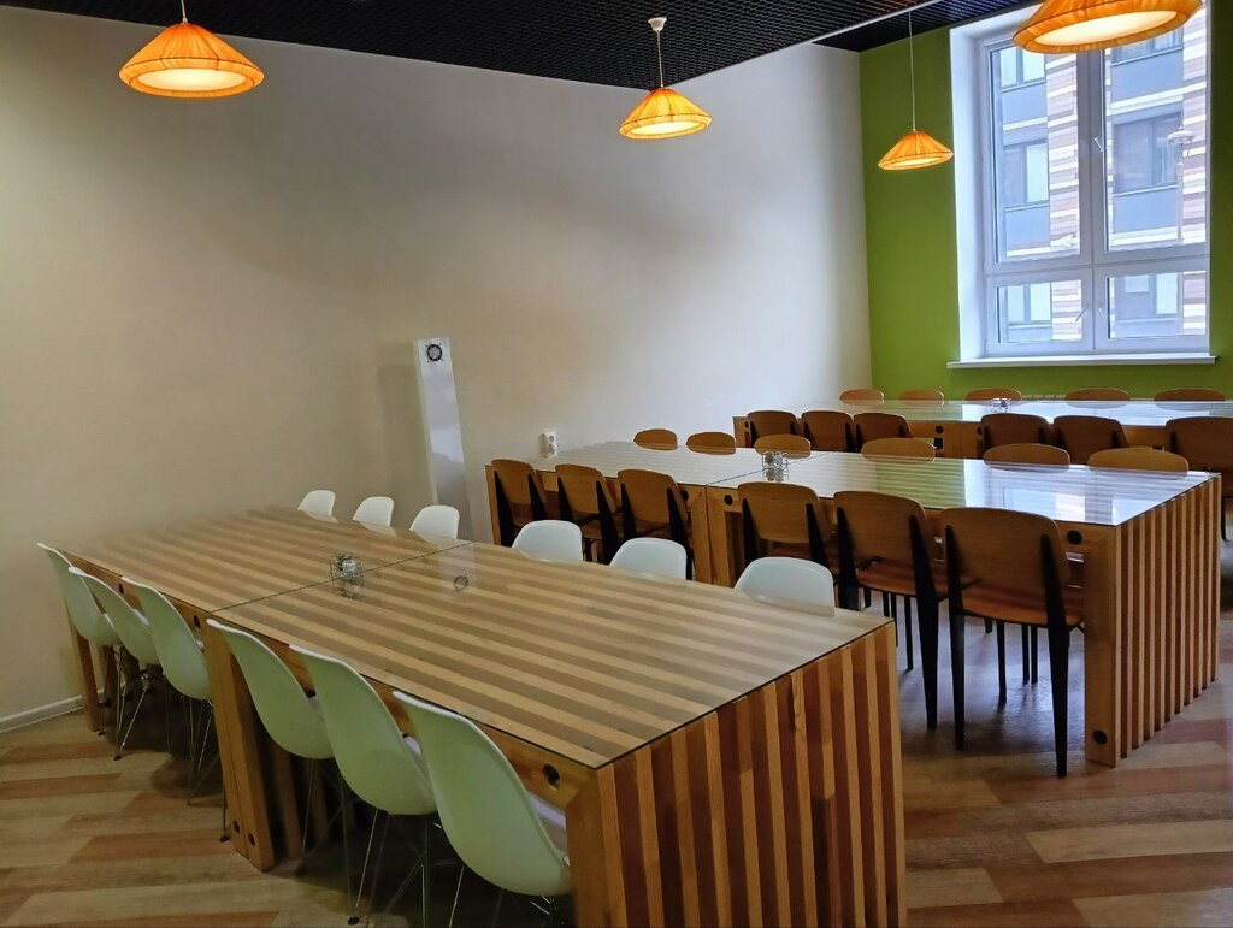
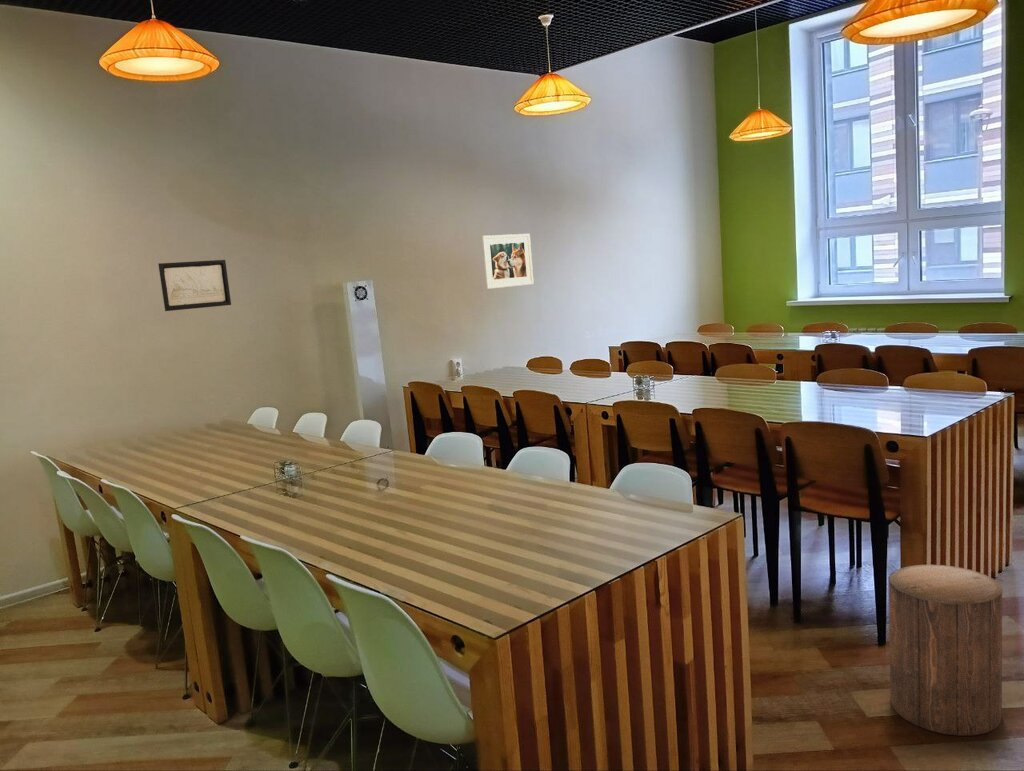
+ wall art (195, 284)
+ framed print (508, 260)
+ stool (944, 646)
